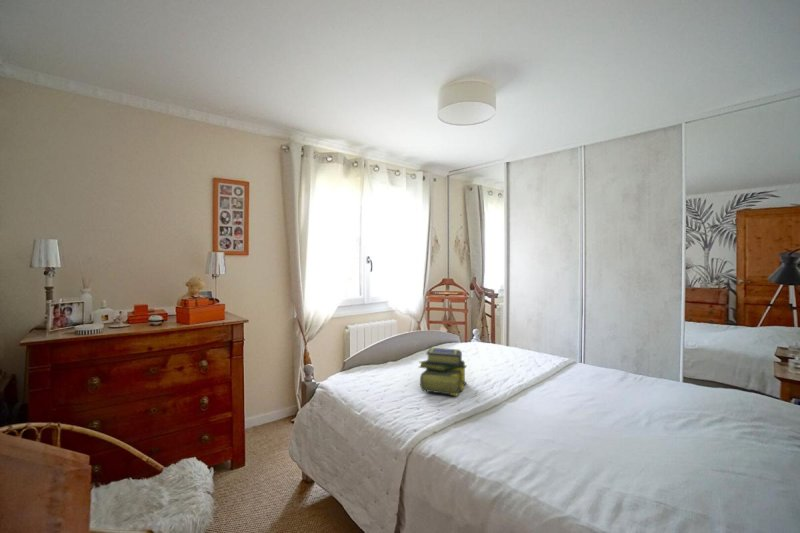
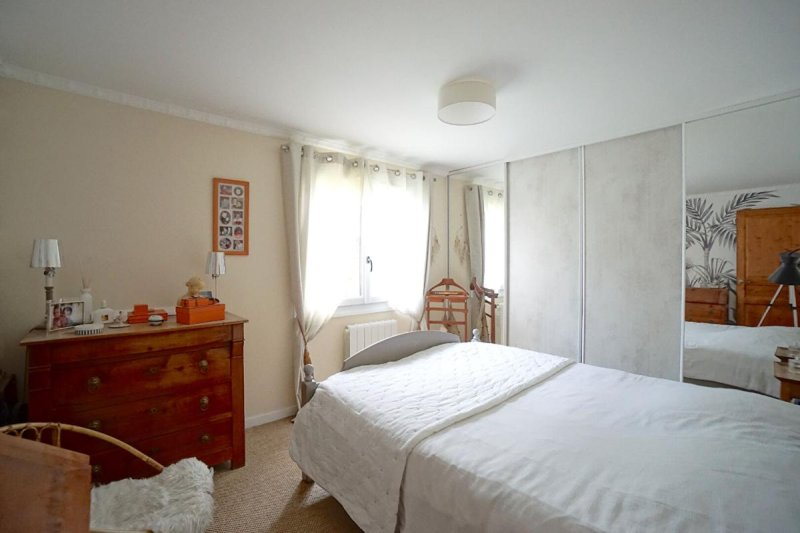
- stack of books (443, 368)
